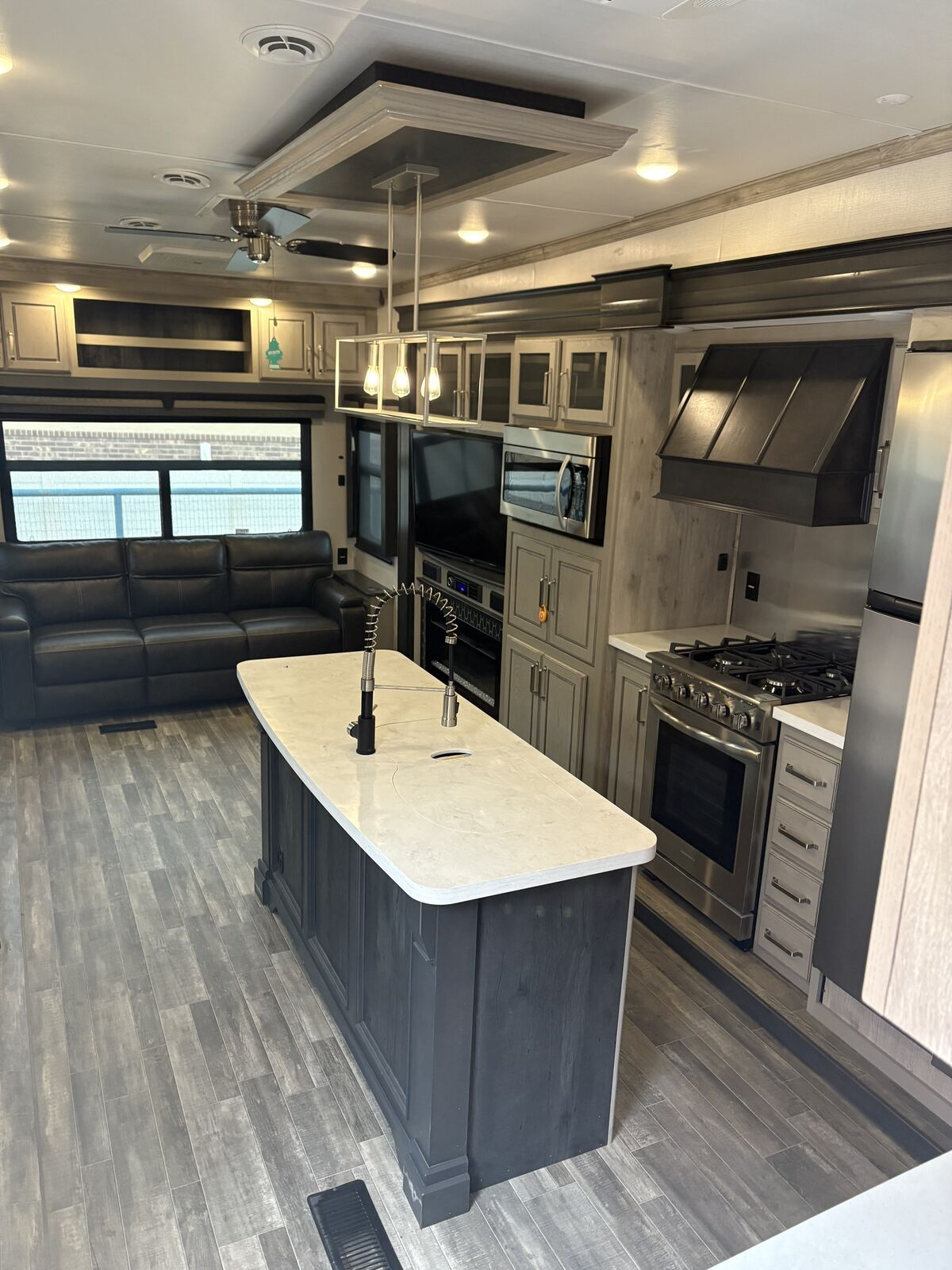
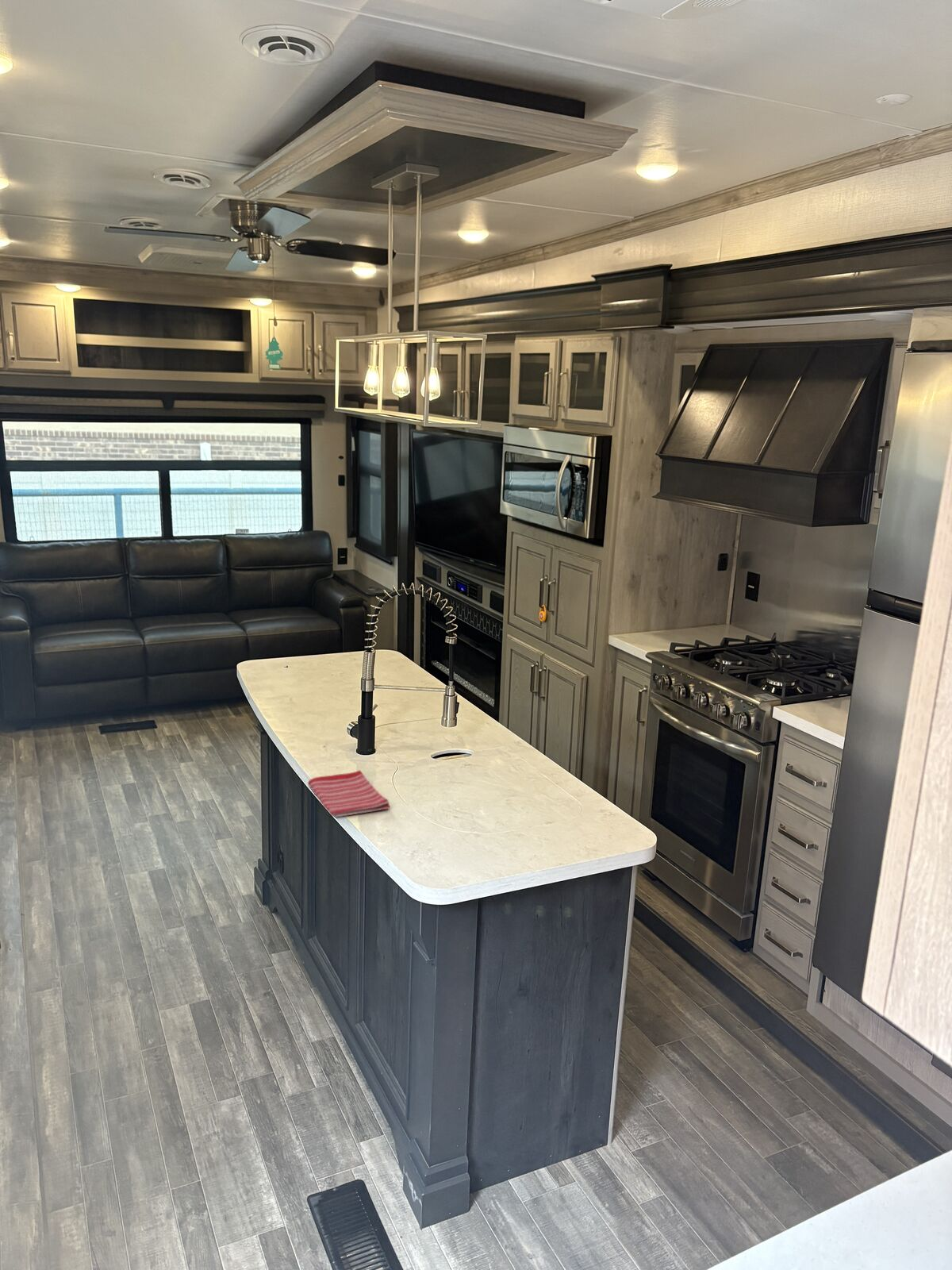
+ dish towel (347, 792)
